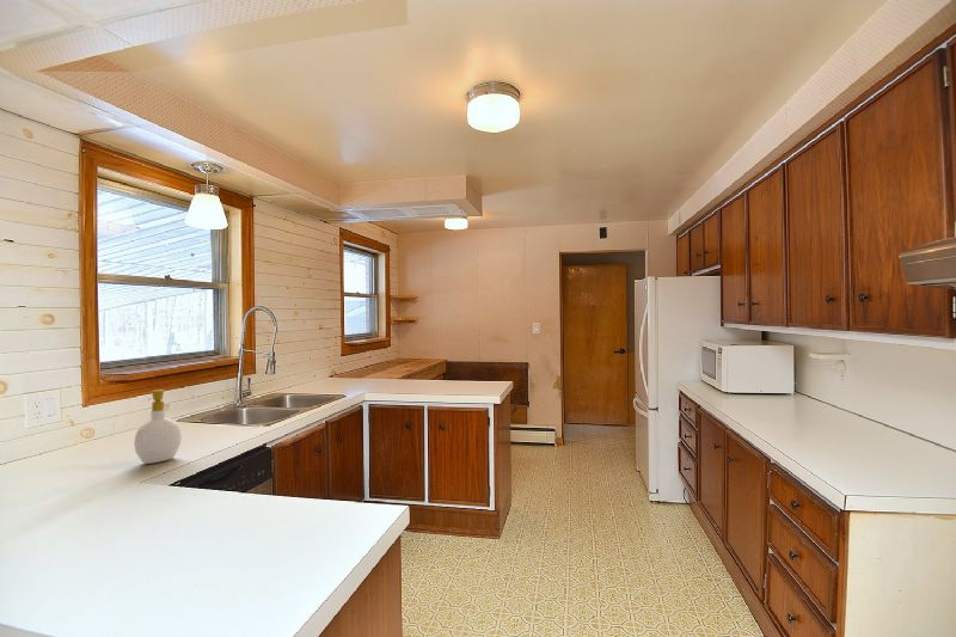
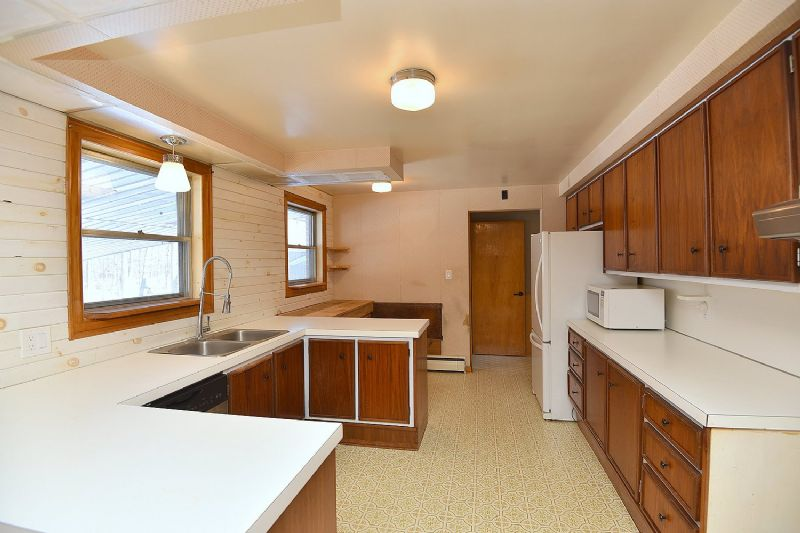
- soap bottle (158, 424)
